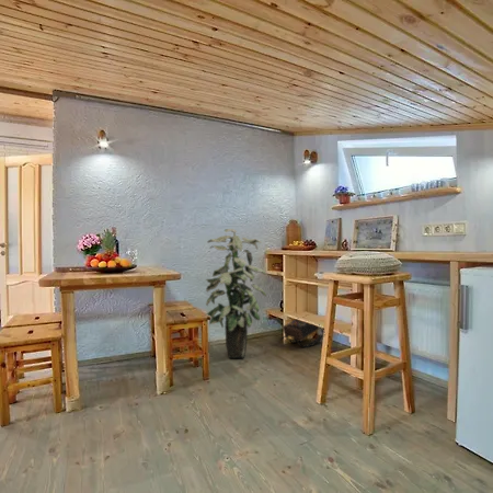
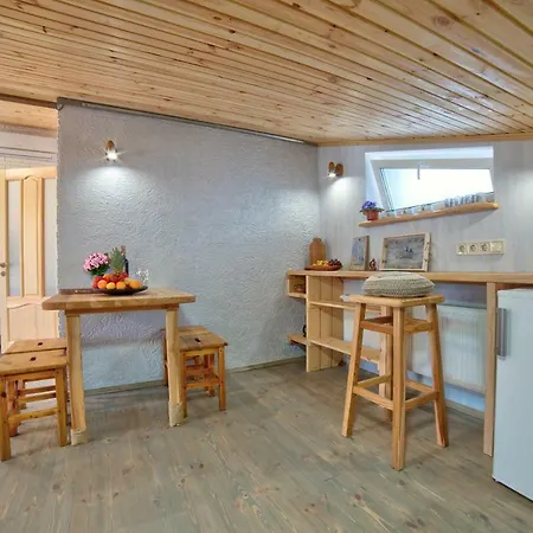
- backpack (301, 331)
- indoor plant (232, 291)
